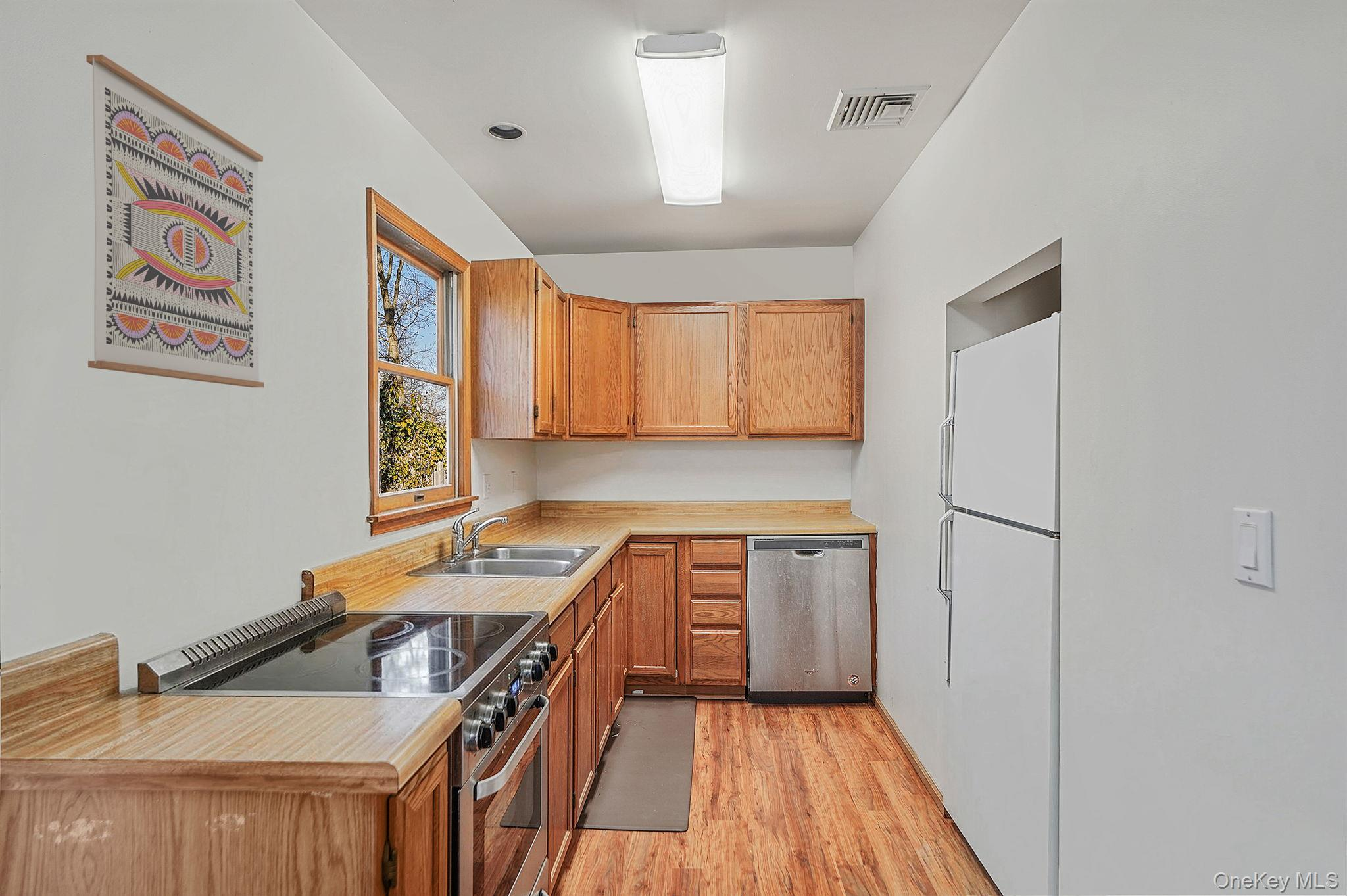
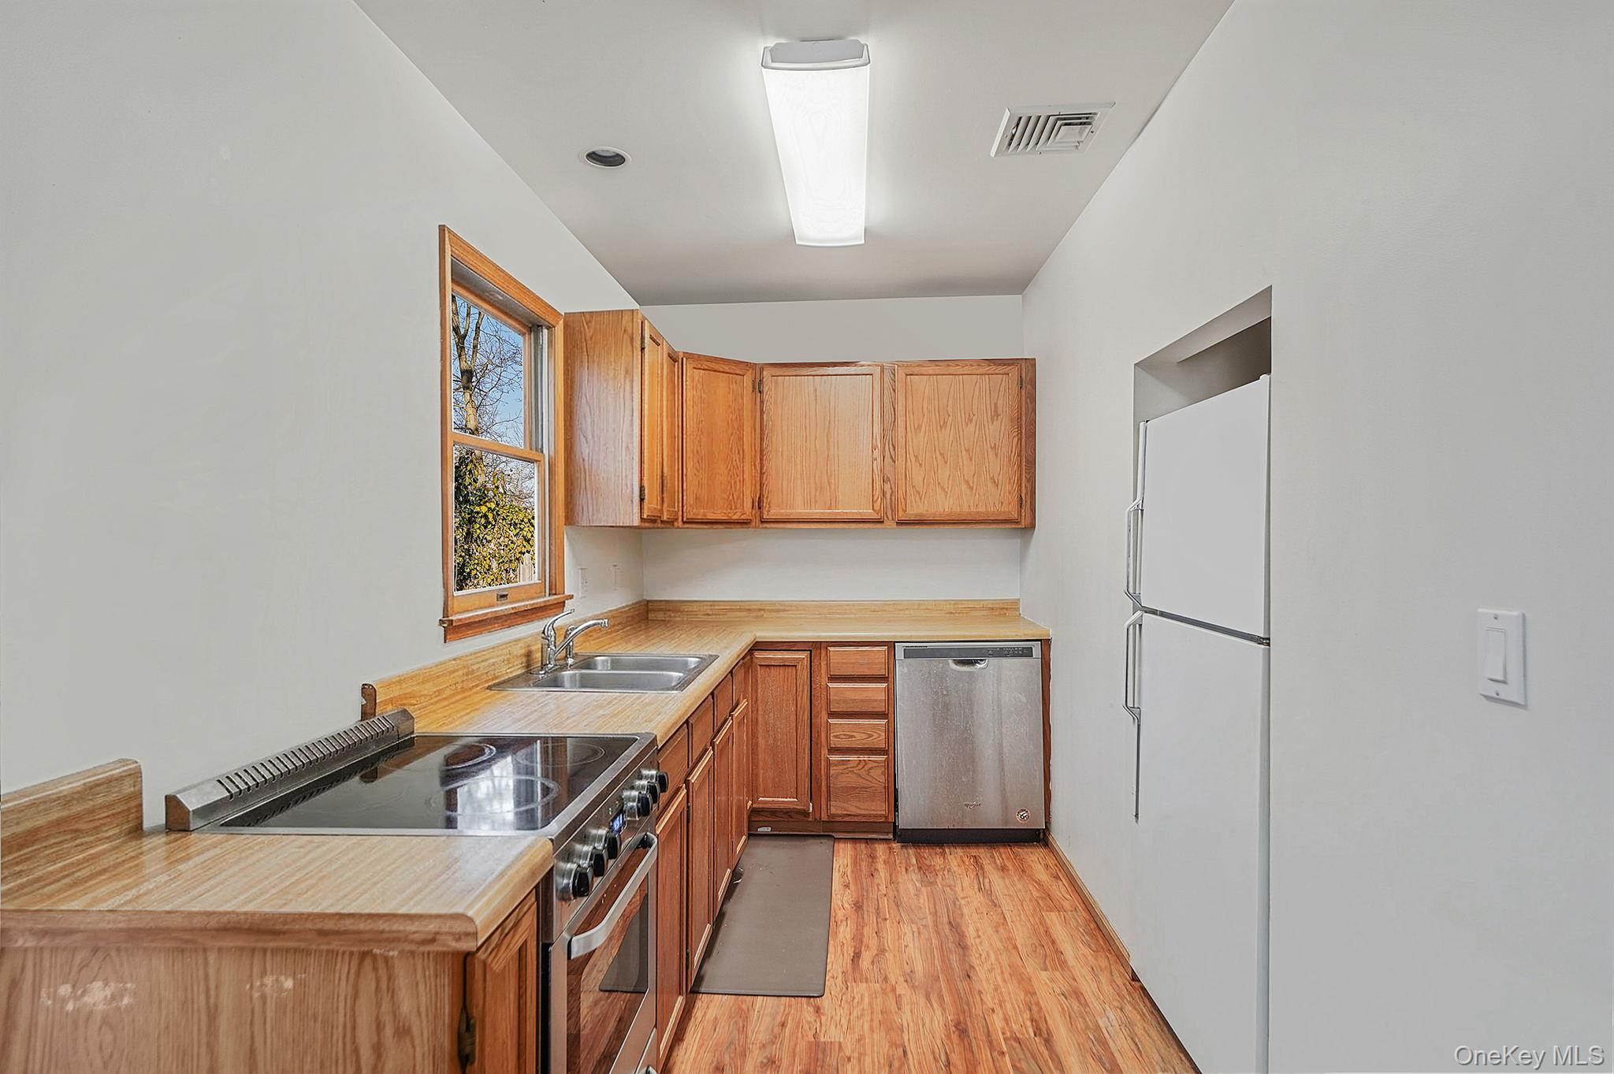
- wall art (188, 246)
